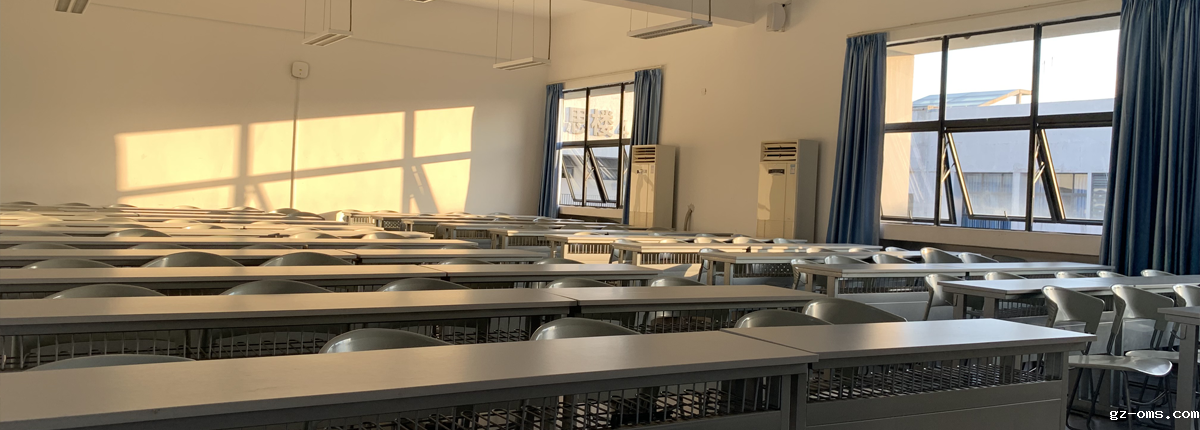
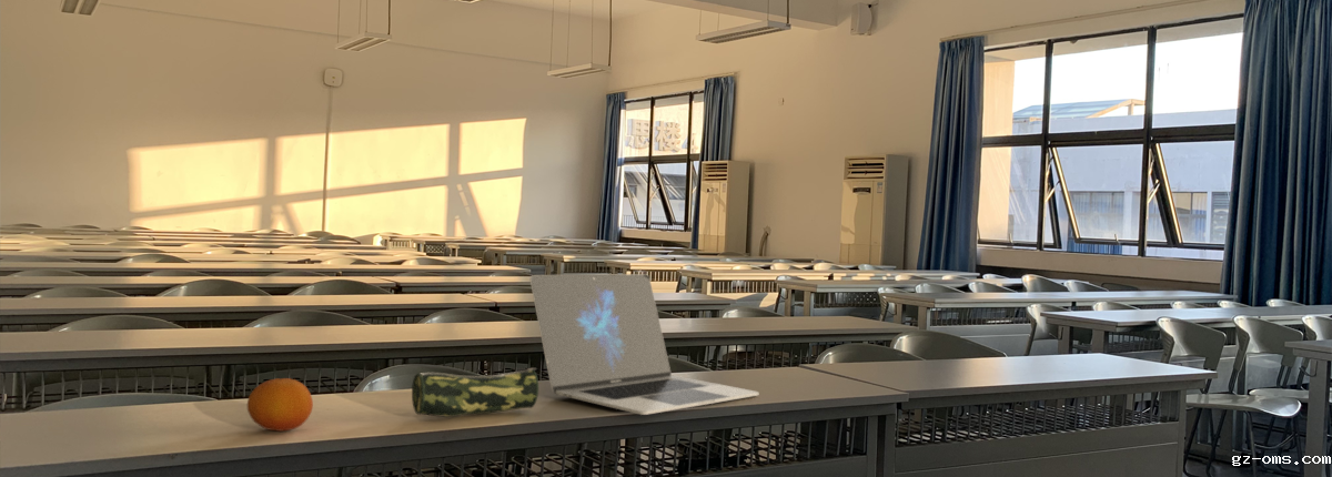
+ fruit (280, 404)
+ laptop (646, 336)
+ pencil case (478, 392)
